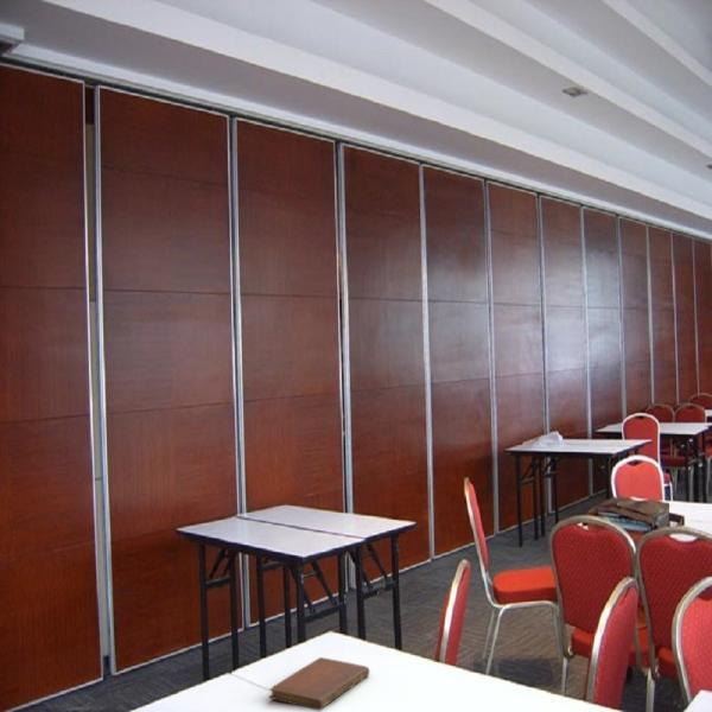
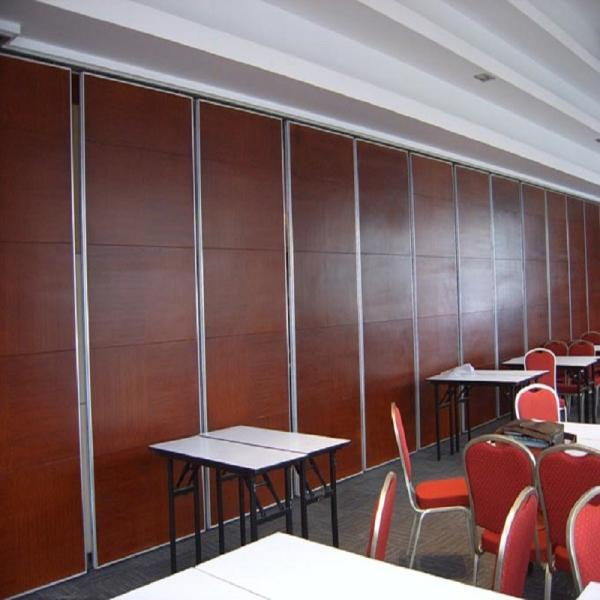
- notebook (320, 681)
